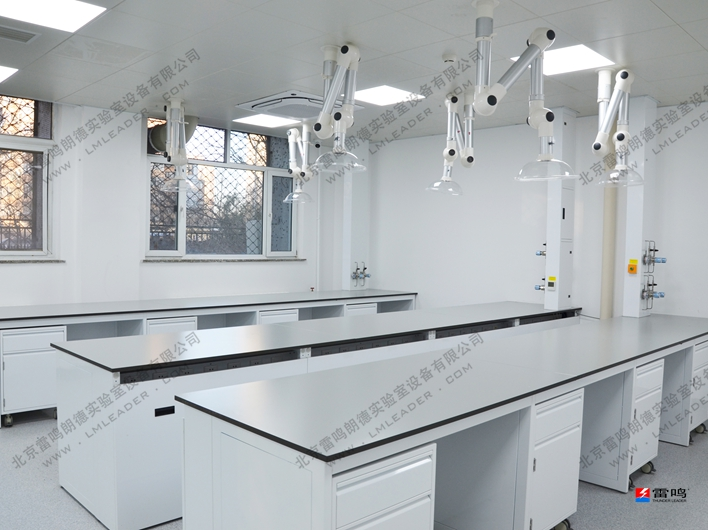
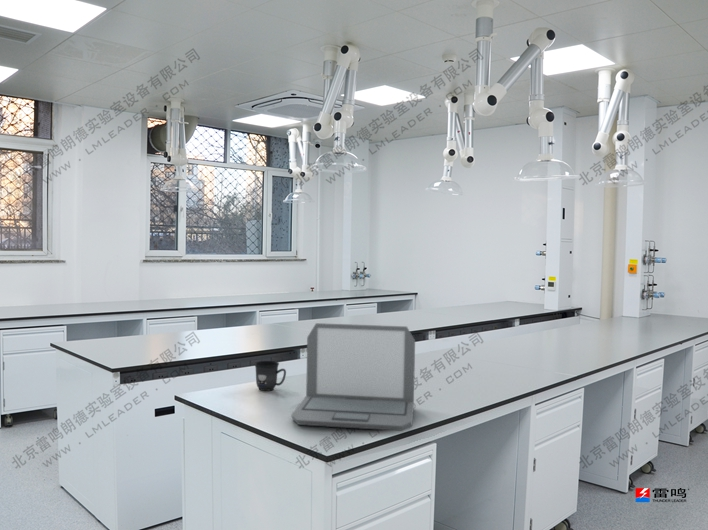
+ laptop (355, 373)
+ mug (270, 376)
